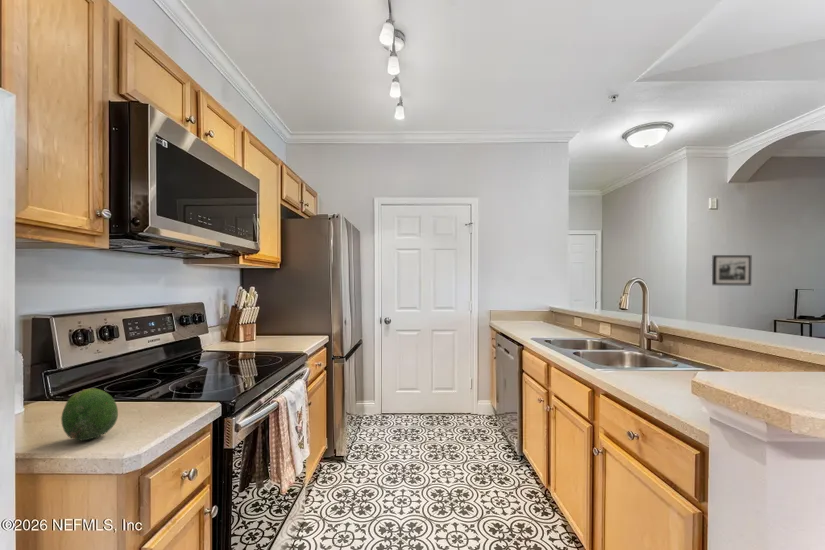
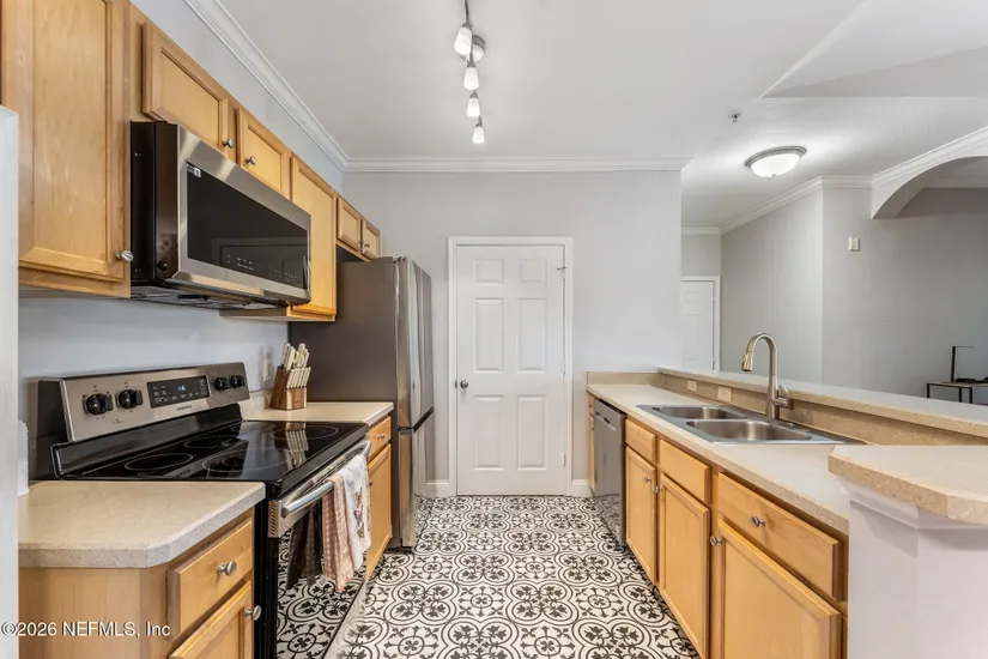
- picture frame (731, 270)
- fruit (90, 413)
